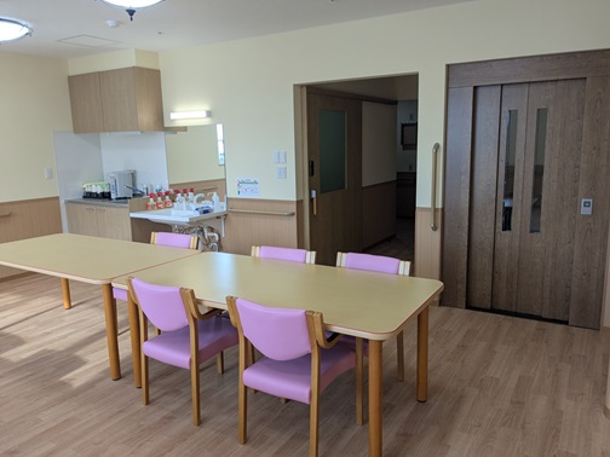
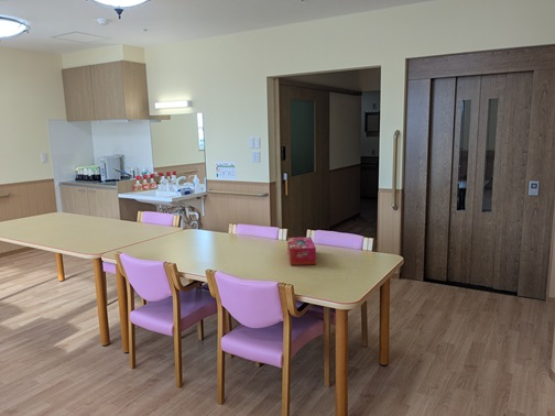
+ tissue box (301, 250)
